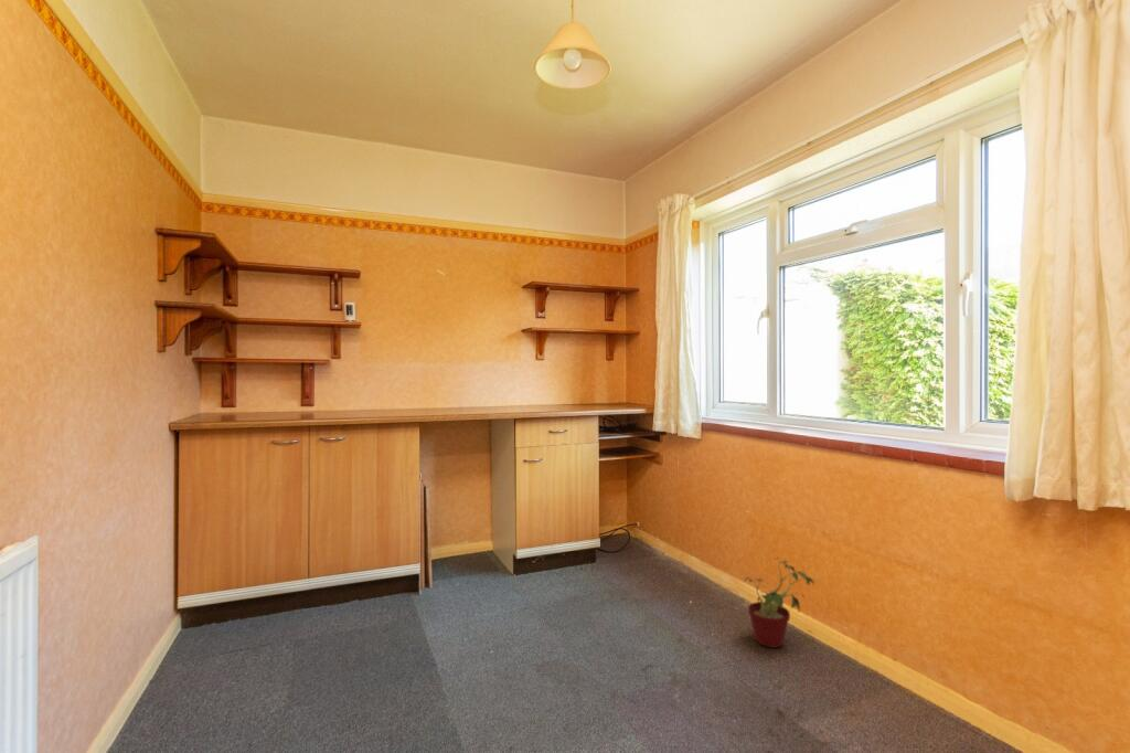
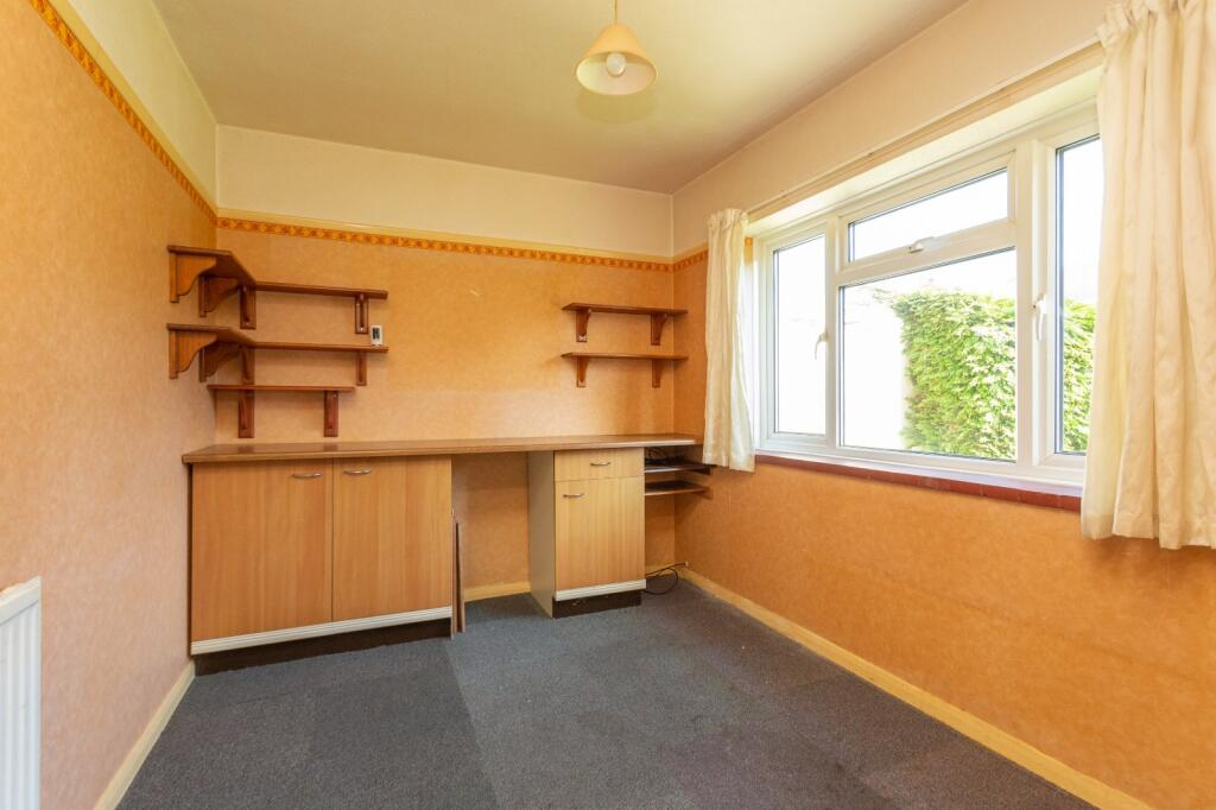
- potted plant (782, 597)
